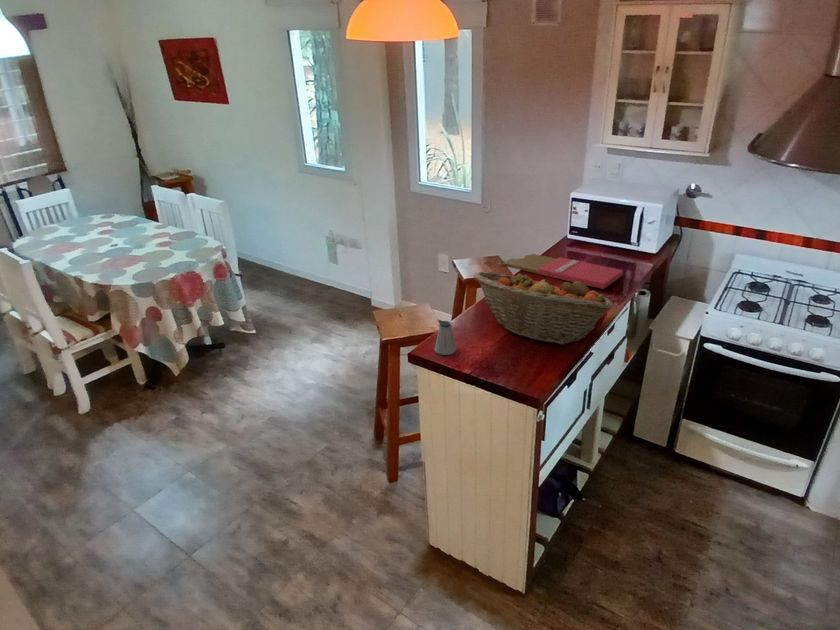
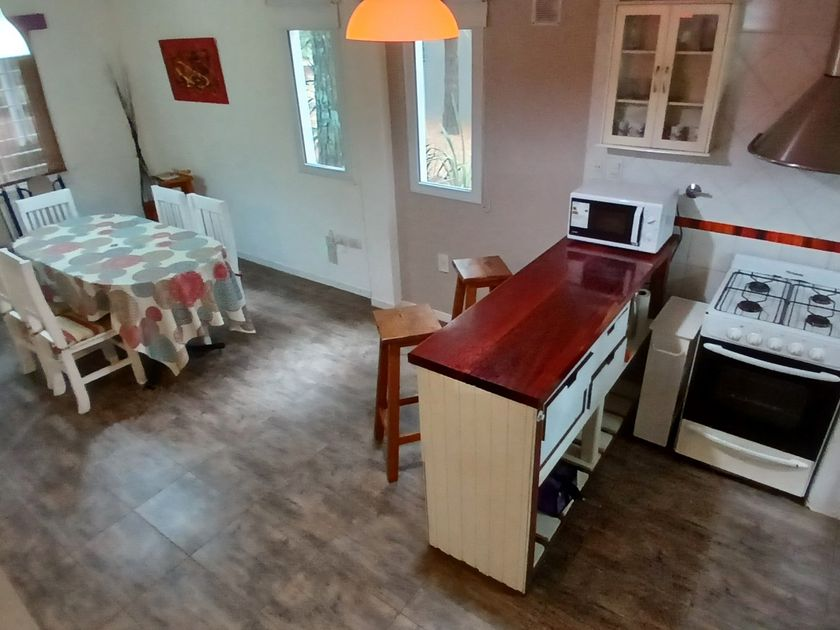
- fruit basket (540, 299)
- saltshaker (445, 336)
- cutting board (557, 267)
